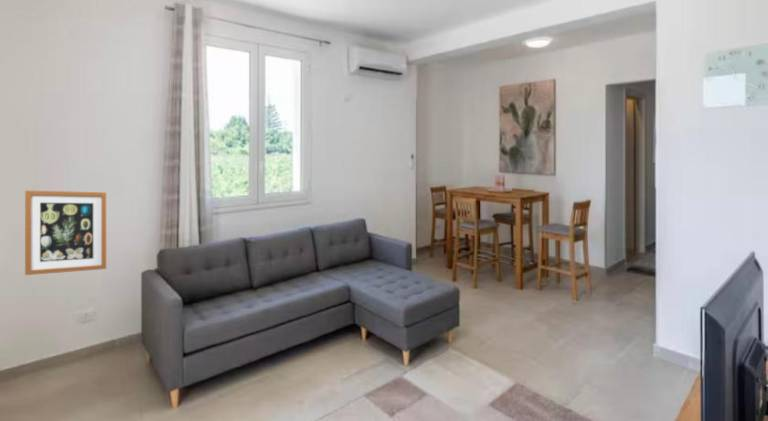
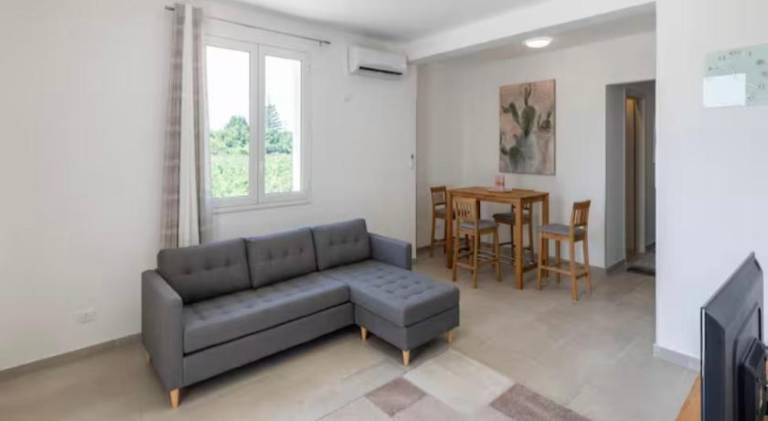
- wall art (67, 231)
